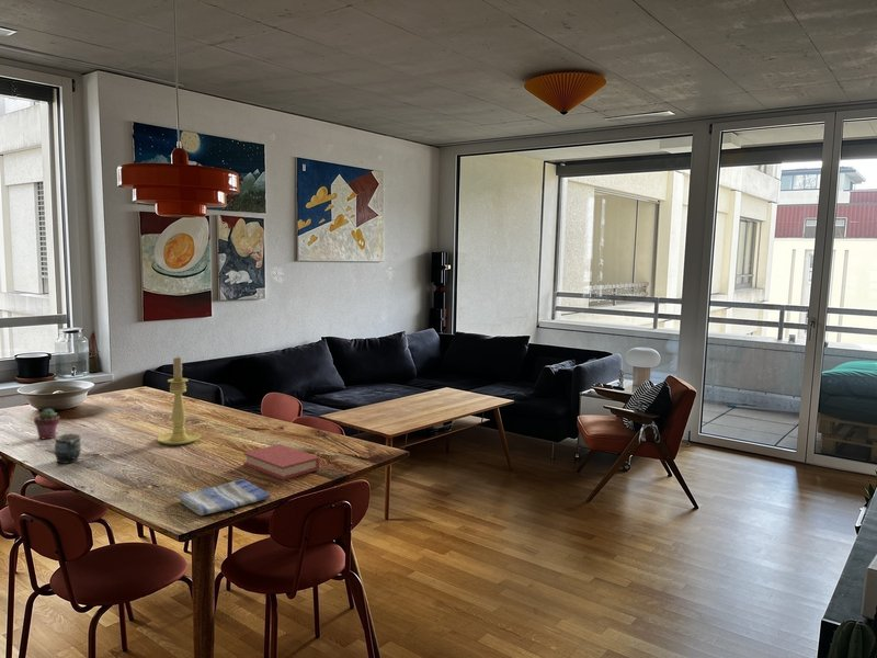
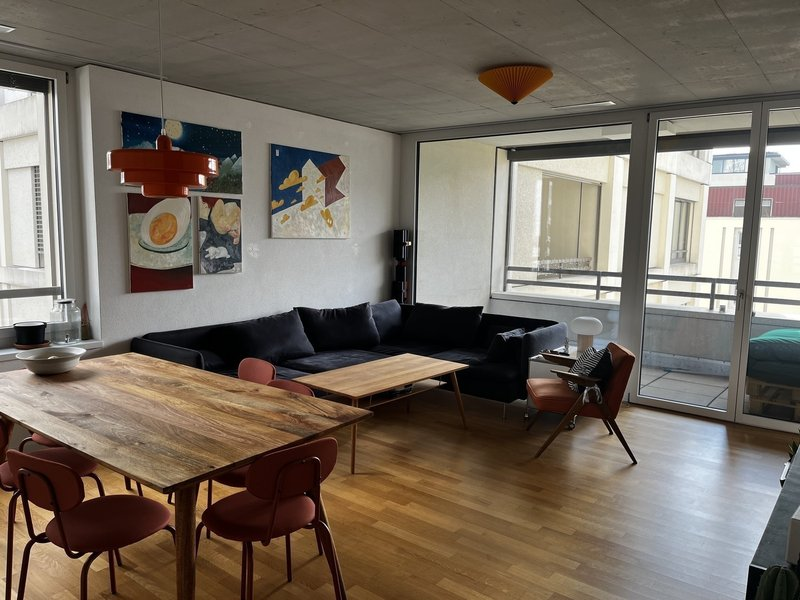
- book (281, 461)
- mug (70, 449)
- dish towel (224, 496)
- potted succulent (46, 422)
- candle holder (178, 397)
